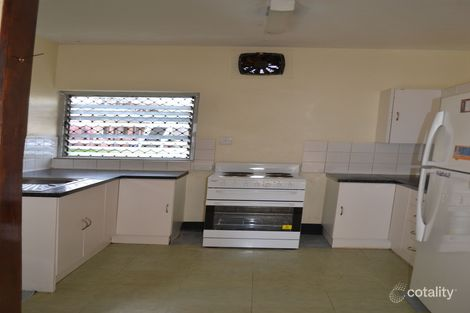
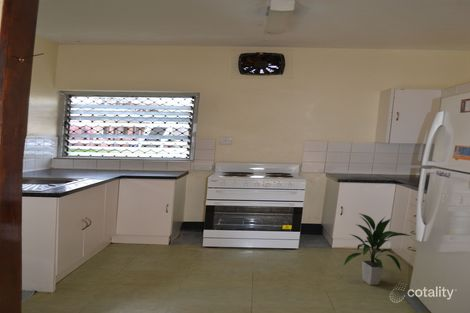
+ indoor plant (372, 247)
